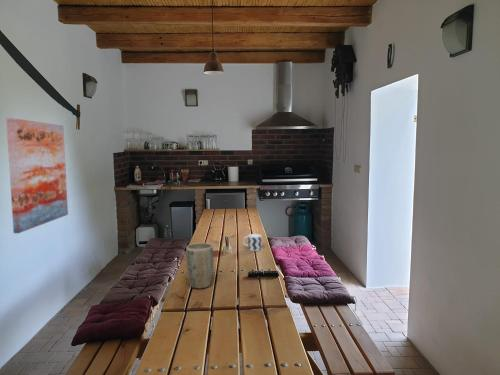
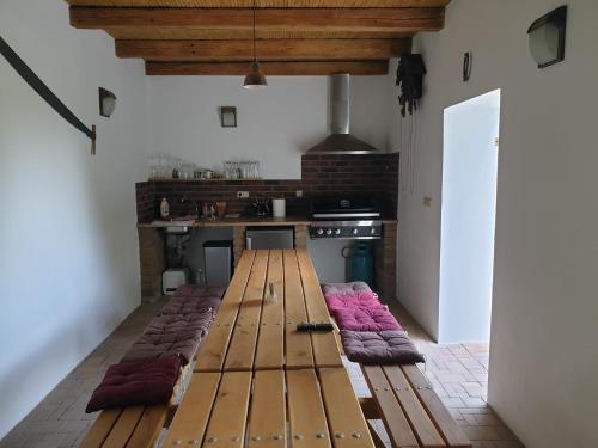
- wall art (41, 173)
- cup (252, 242)
- plant pot (200, 265)
